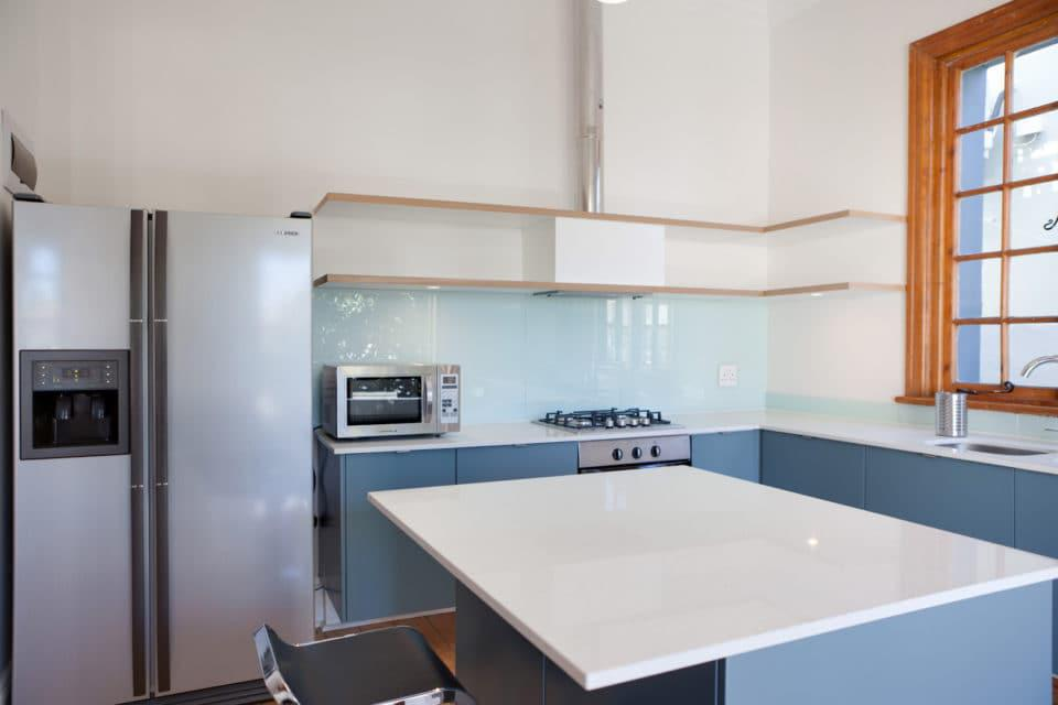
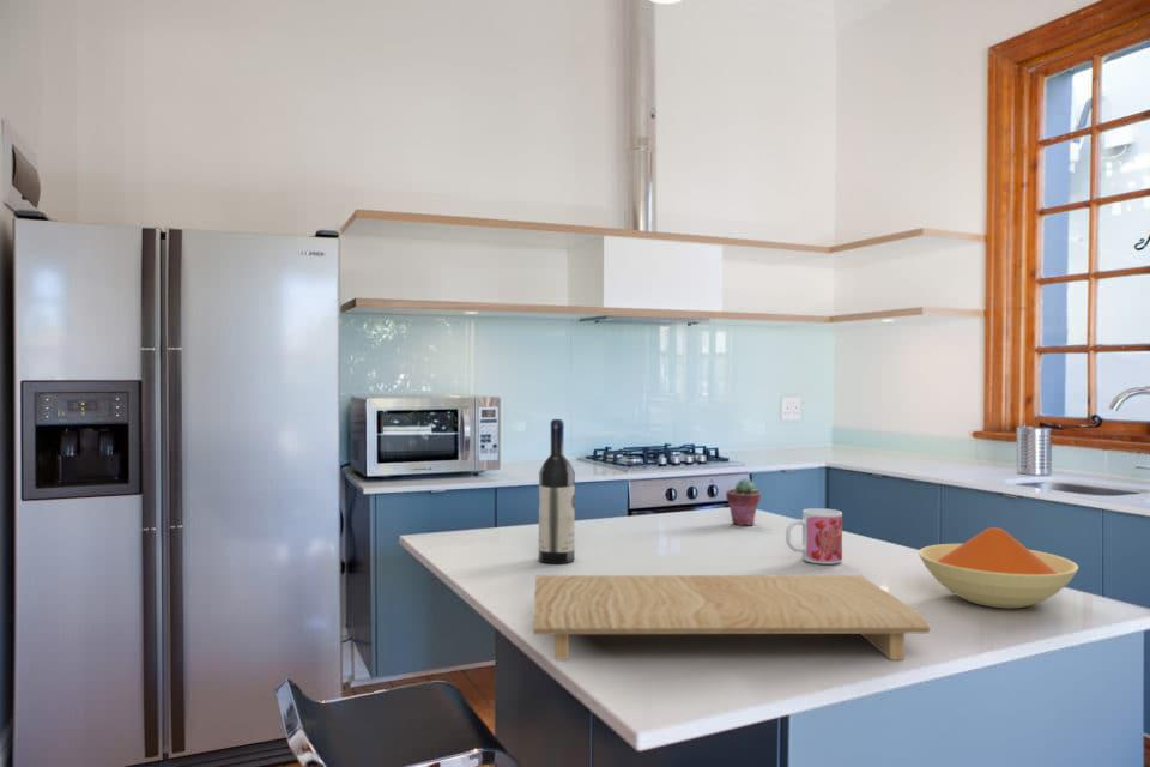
+ potted succulent (743, 500)
+ bowl (994, 563)
+ wine bottle (556, 489)
+ cutting board (712, 612)
+ mug (812, 535)
